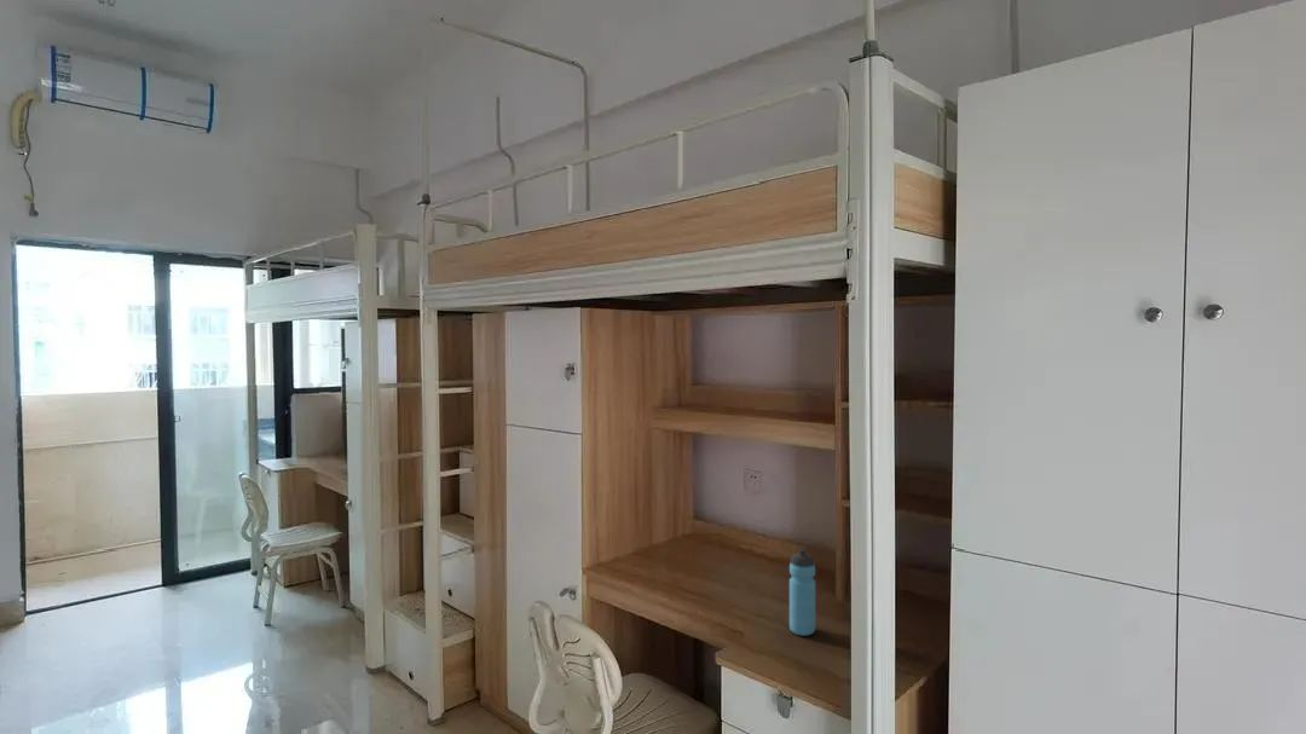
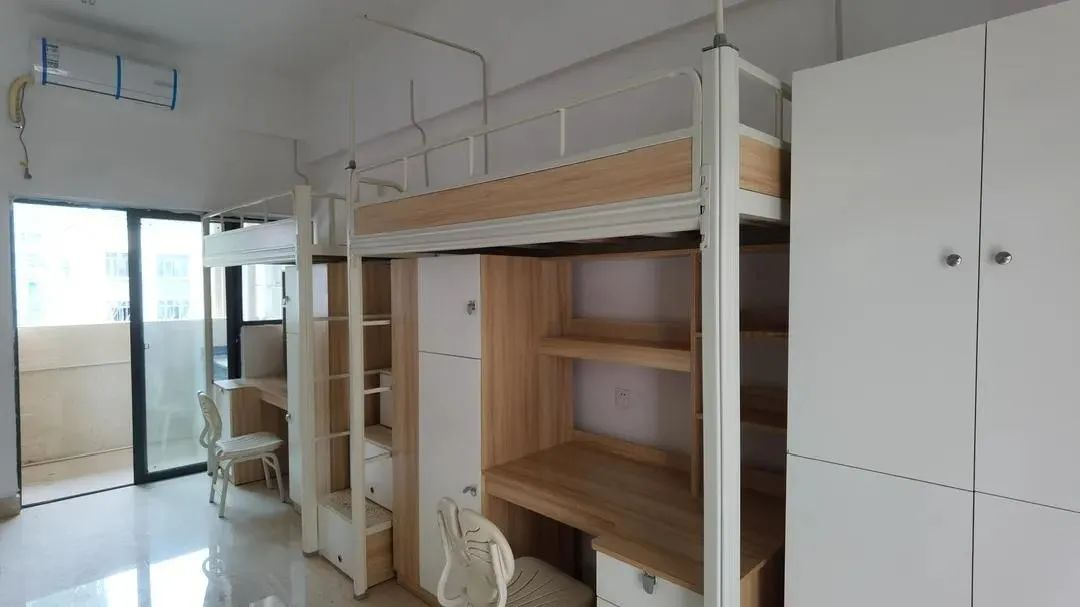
- water bottle (802, 590)
